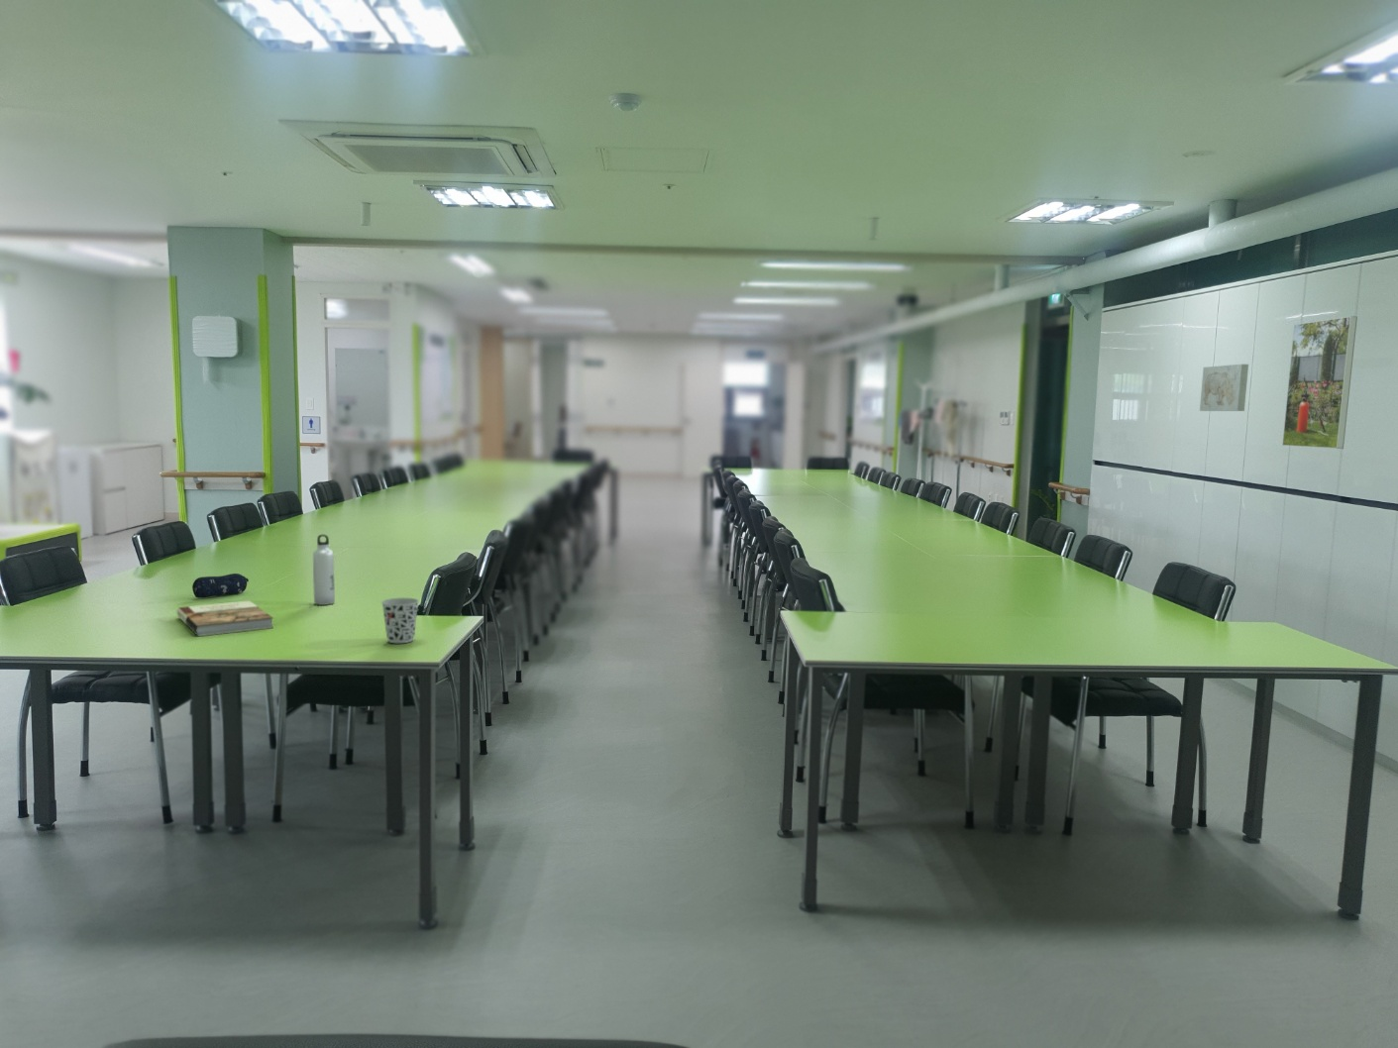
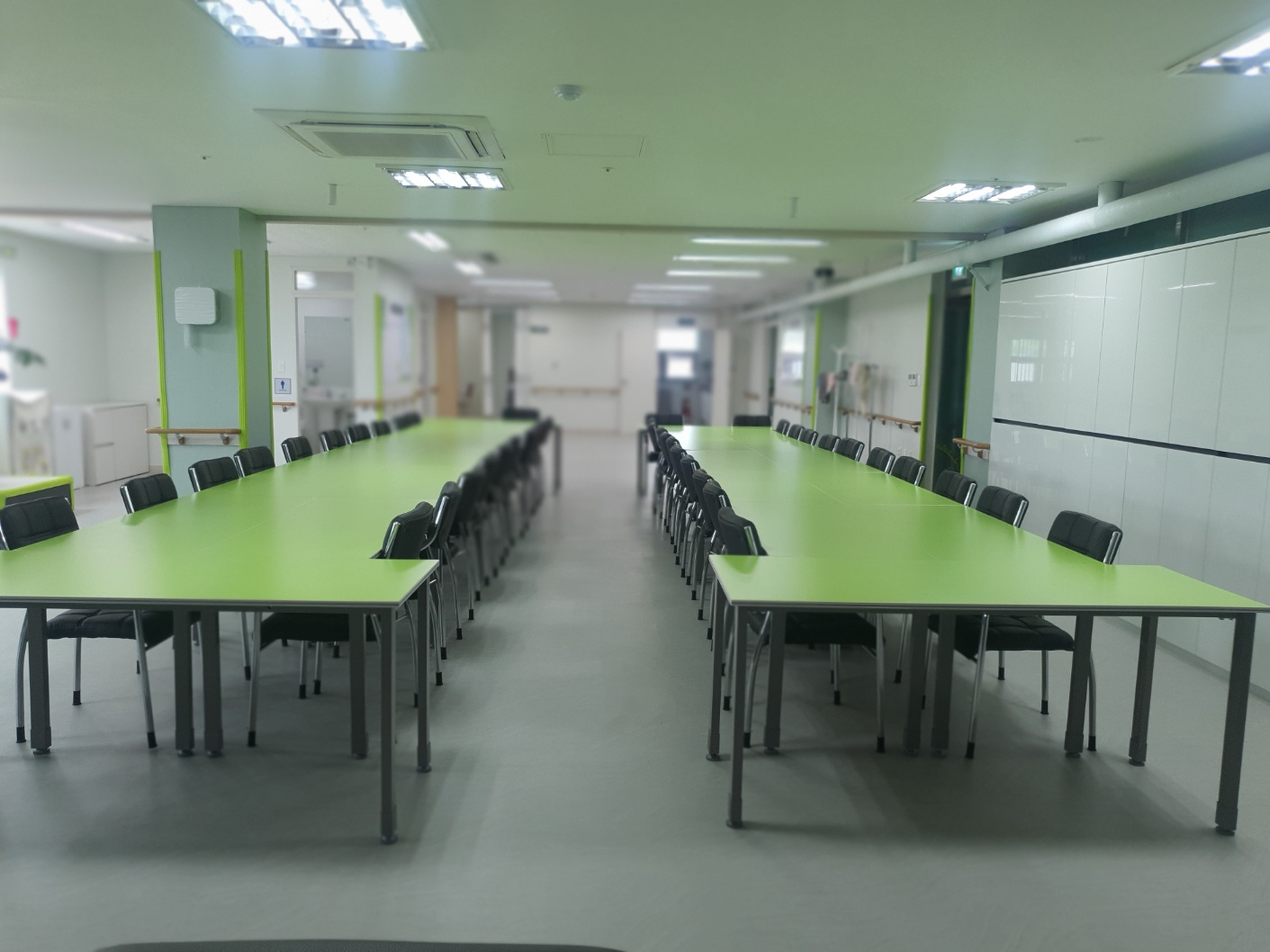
- water bottle (323, 568)
- book (223, 618)
- cup (401, 620)
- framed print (1318, 384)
- wall art (1223, 389)
- pencil case (220, 586)
